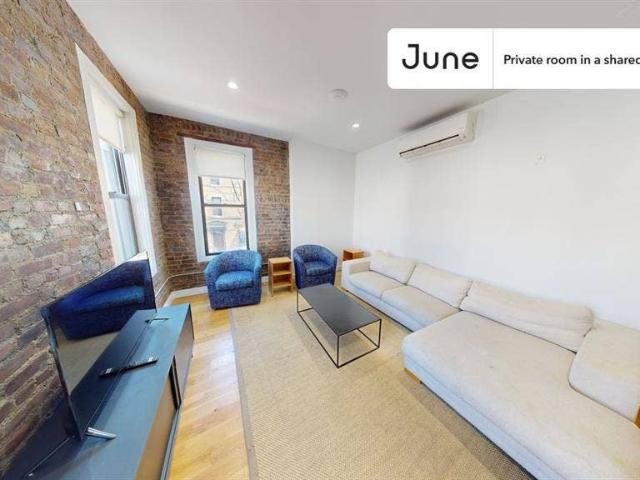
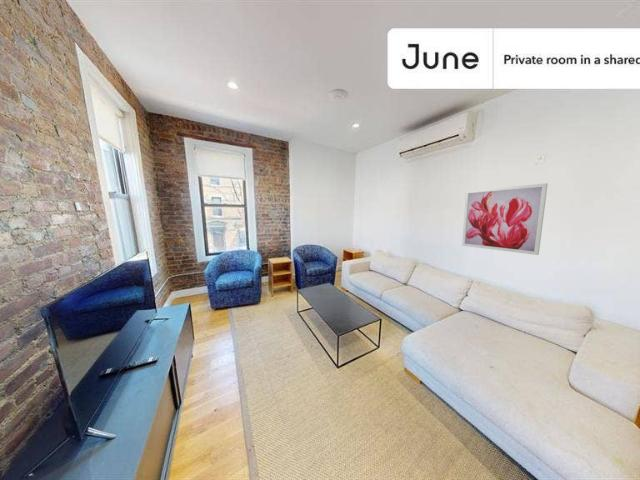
+ wall art (498, 219)
